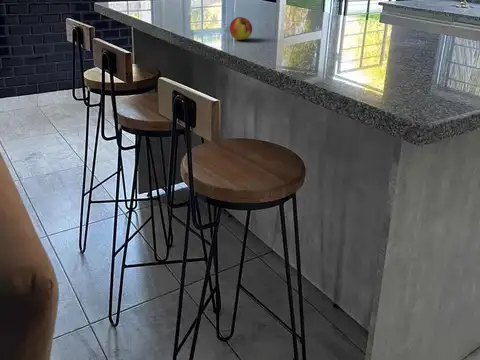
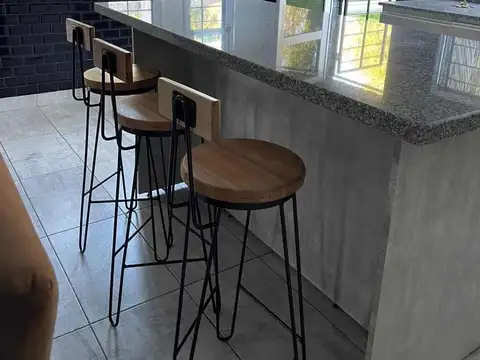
- apple (240, 28)
